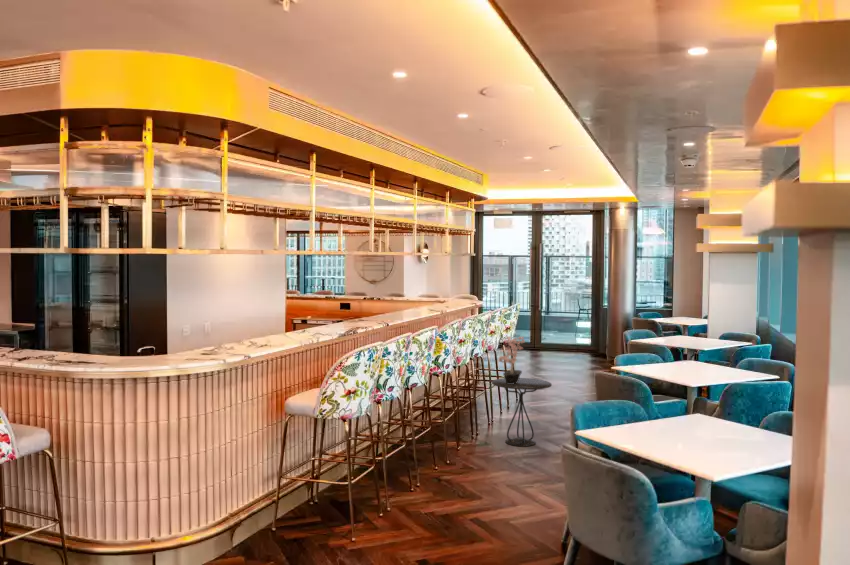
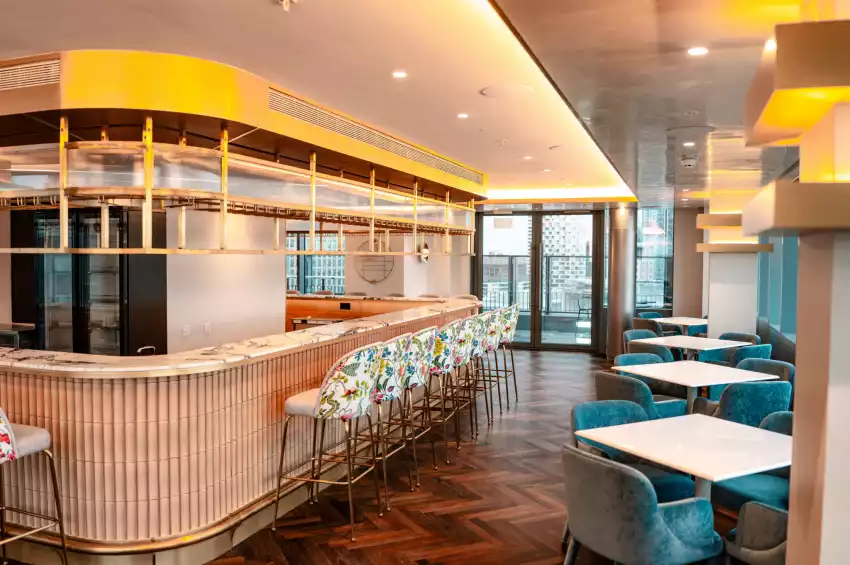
- side table (520, 412)
- potted plant (513, 356)
